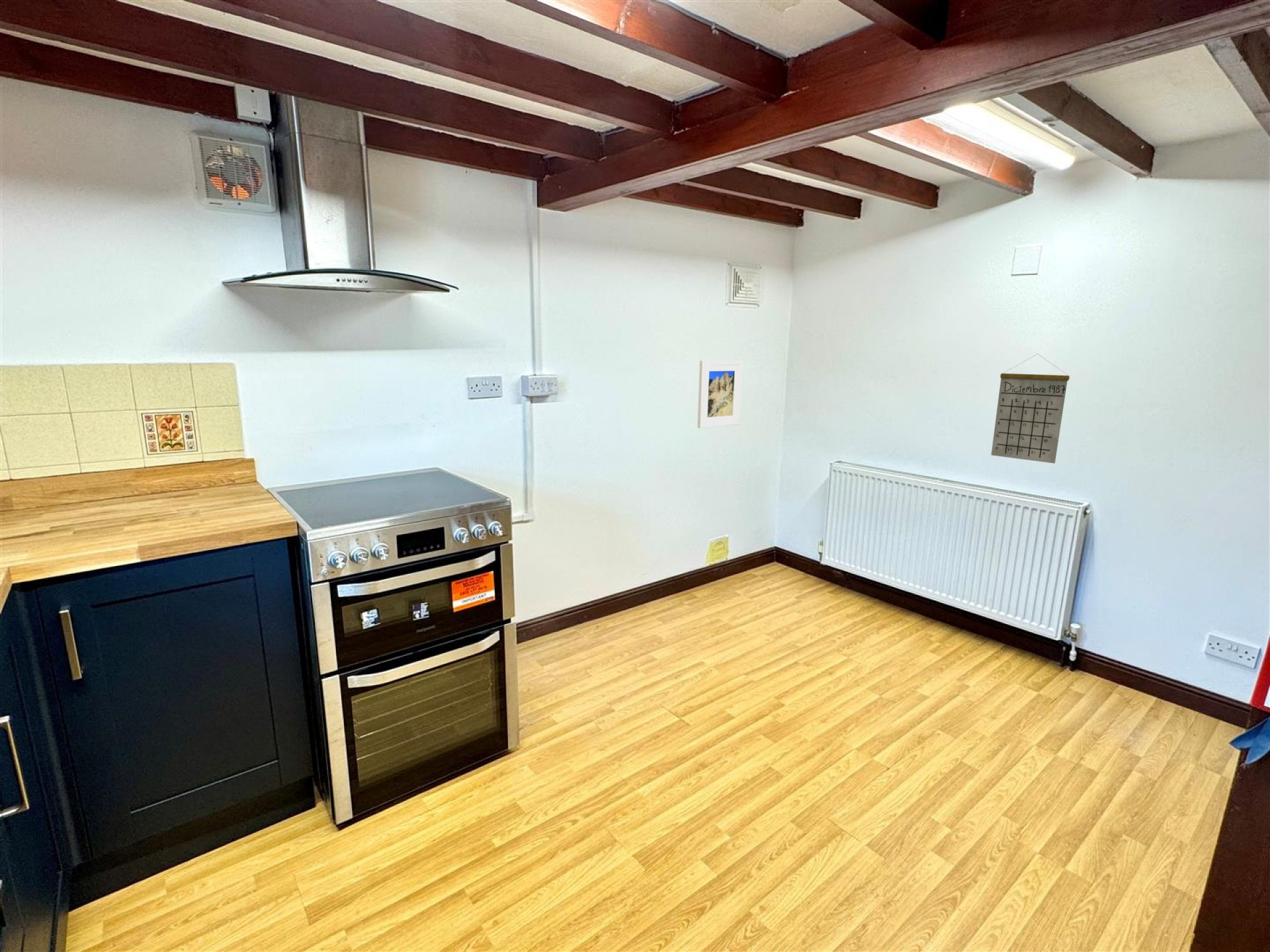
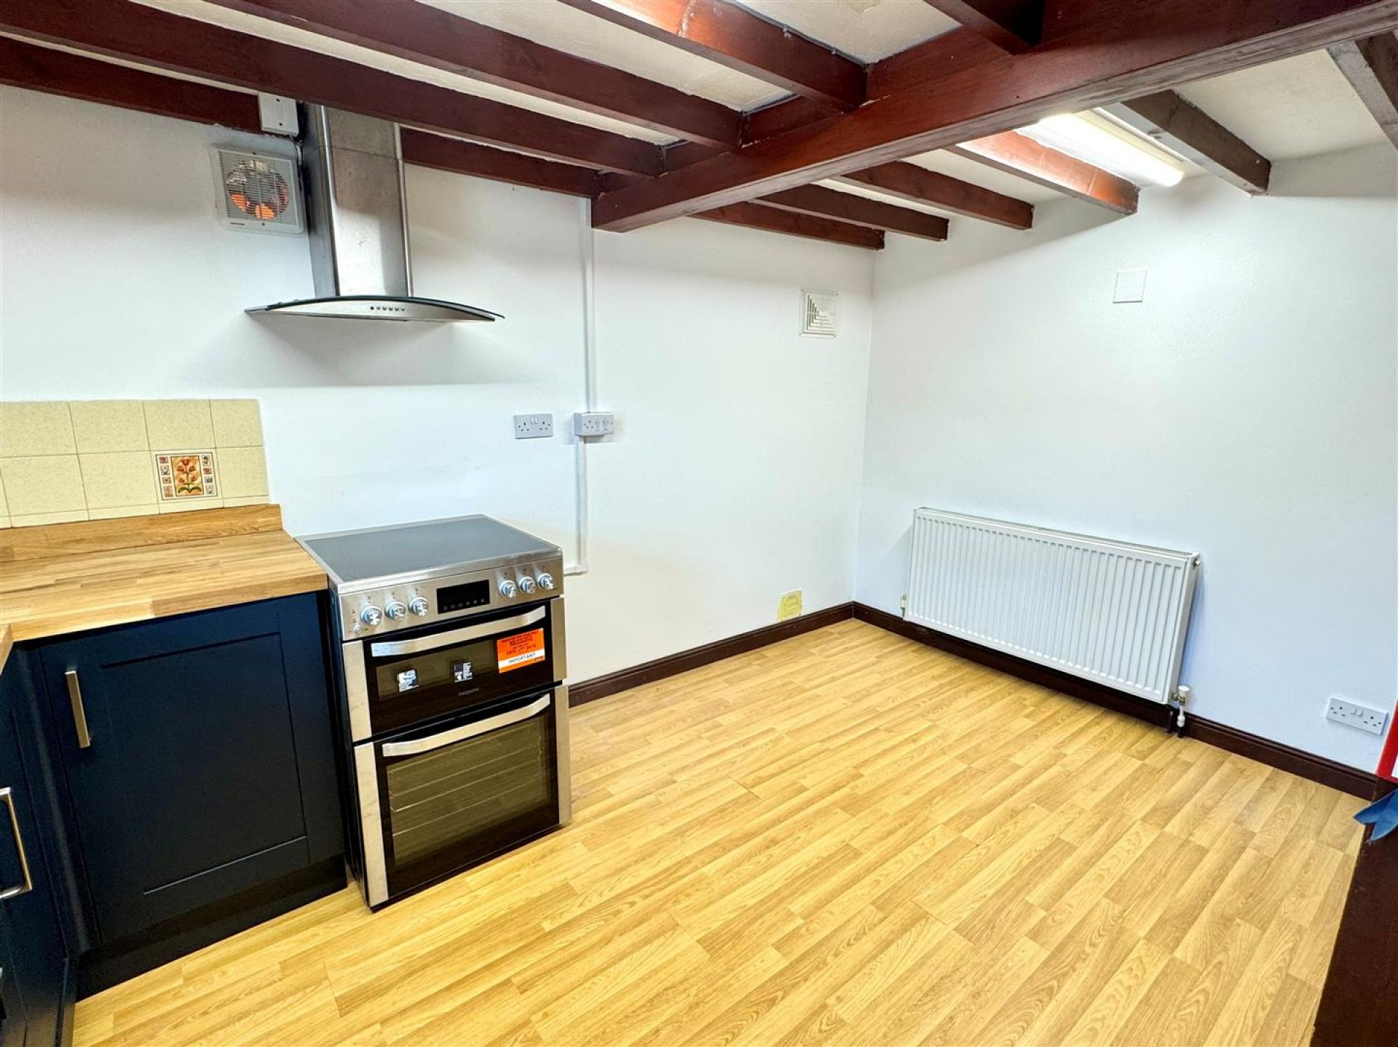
- calendar (1029, 407)
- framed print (720, 393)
